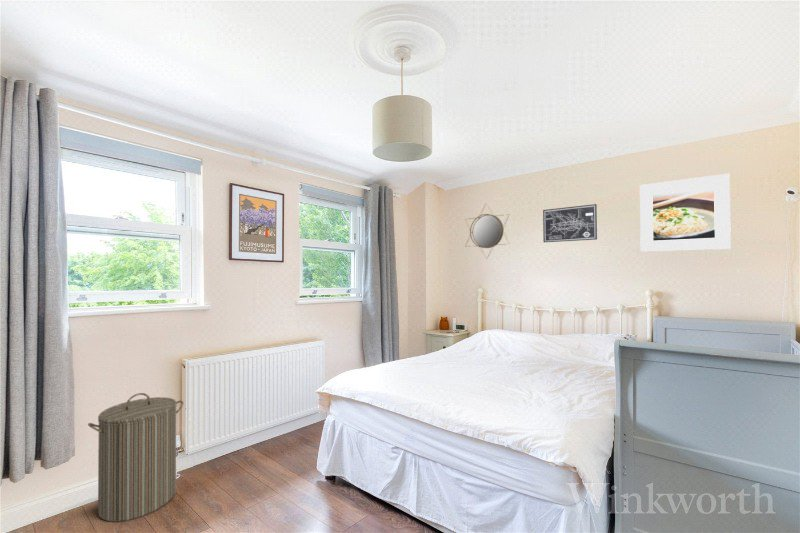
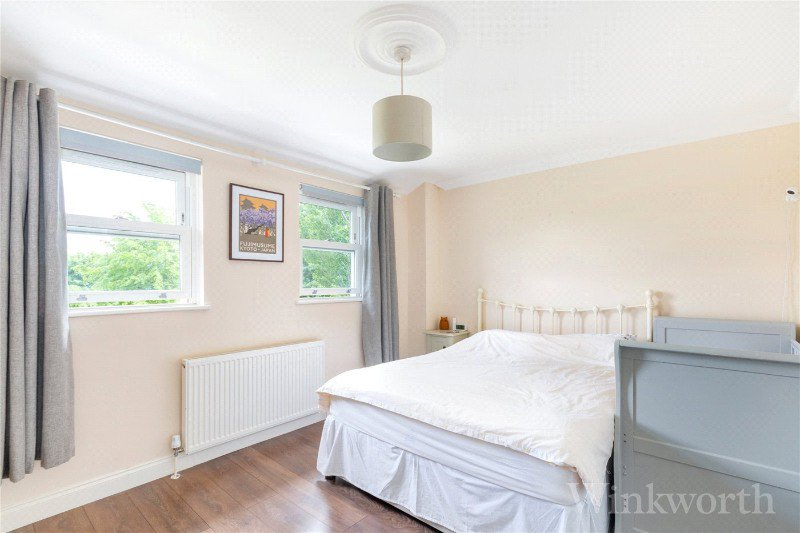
- home mirror (486, 231)
- laundry hamper (139, 446)
- wall art (568, 224)
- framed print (682, 215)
